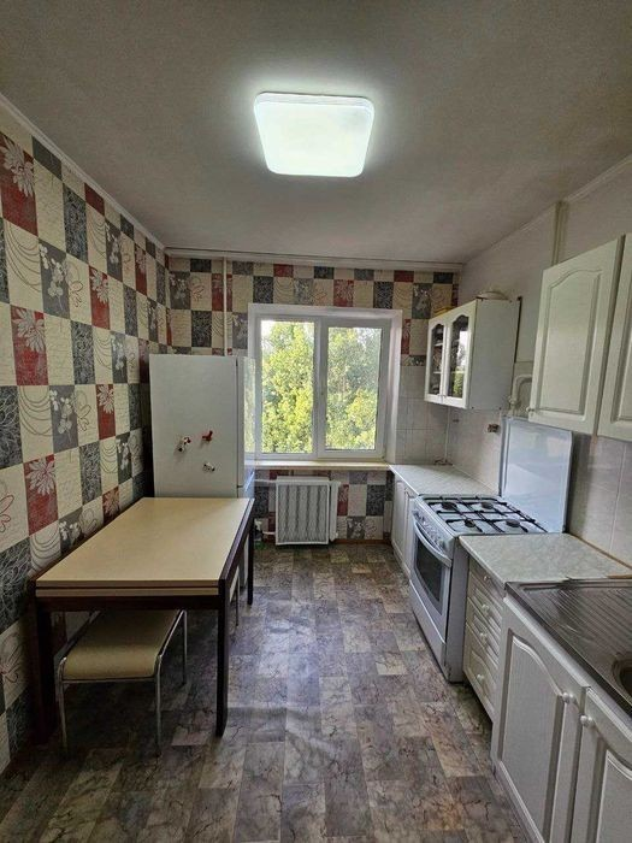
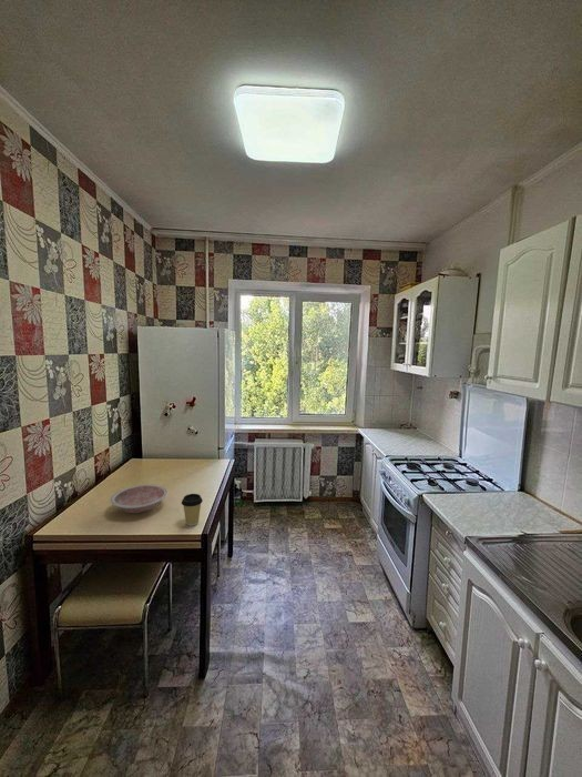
+ coffee cup (192, 509)
+ bowl (140, 502)
